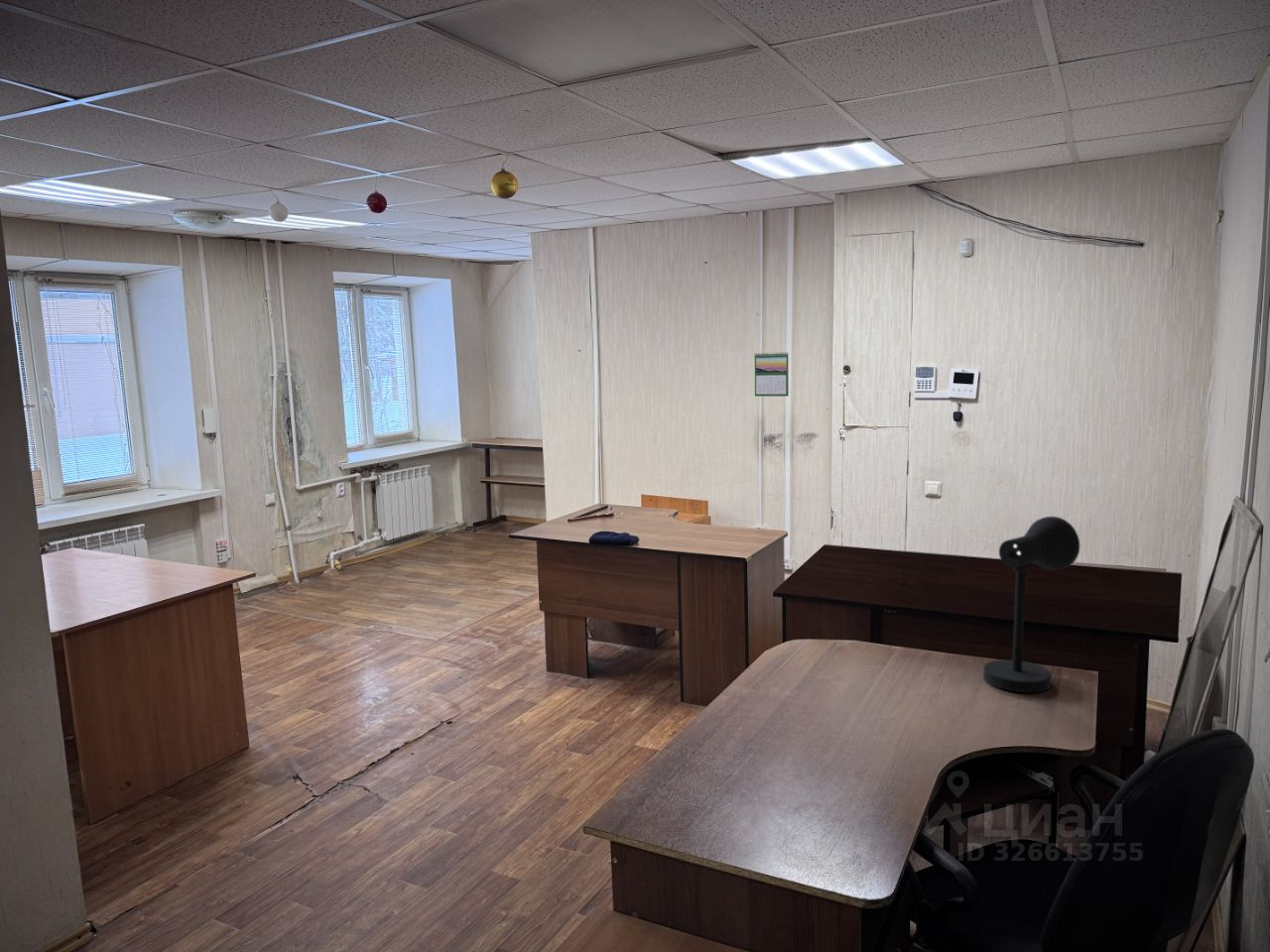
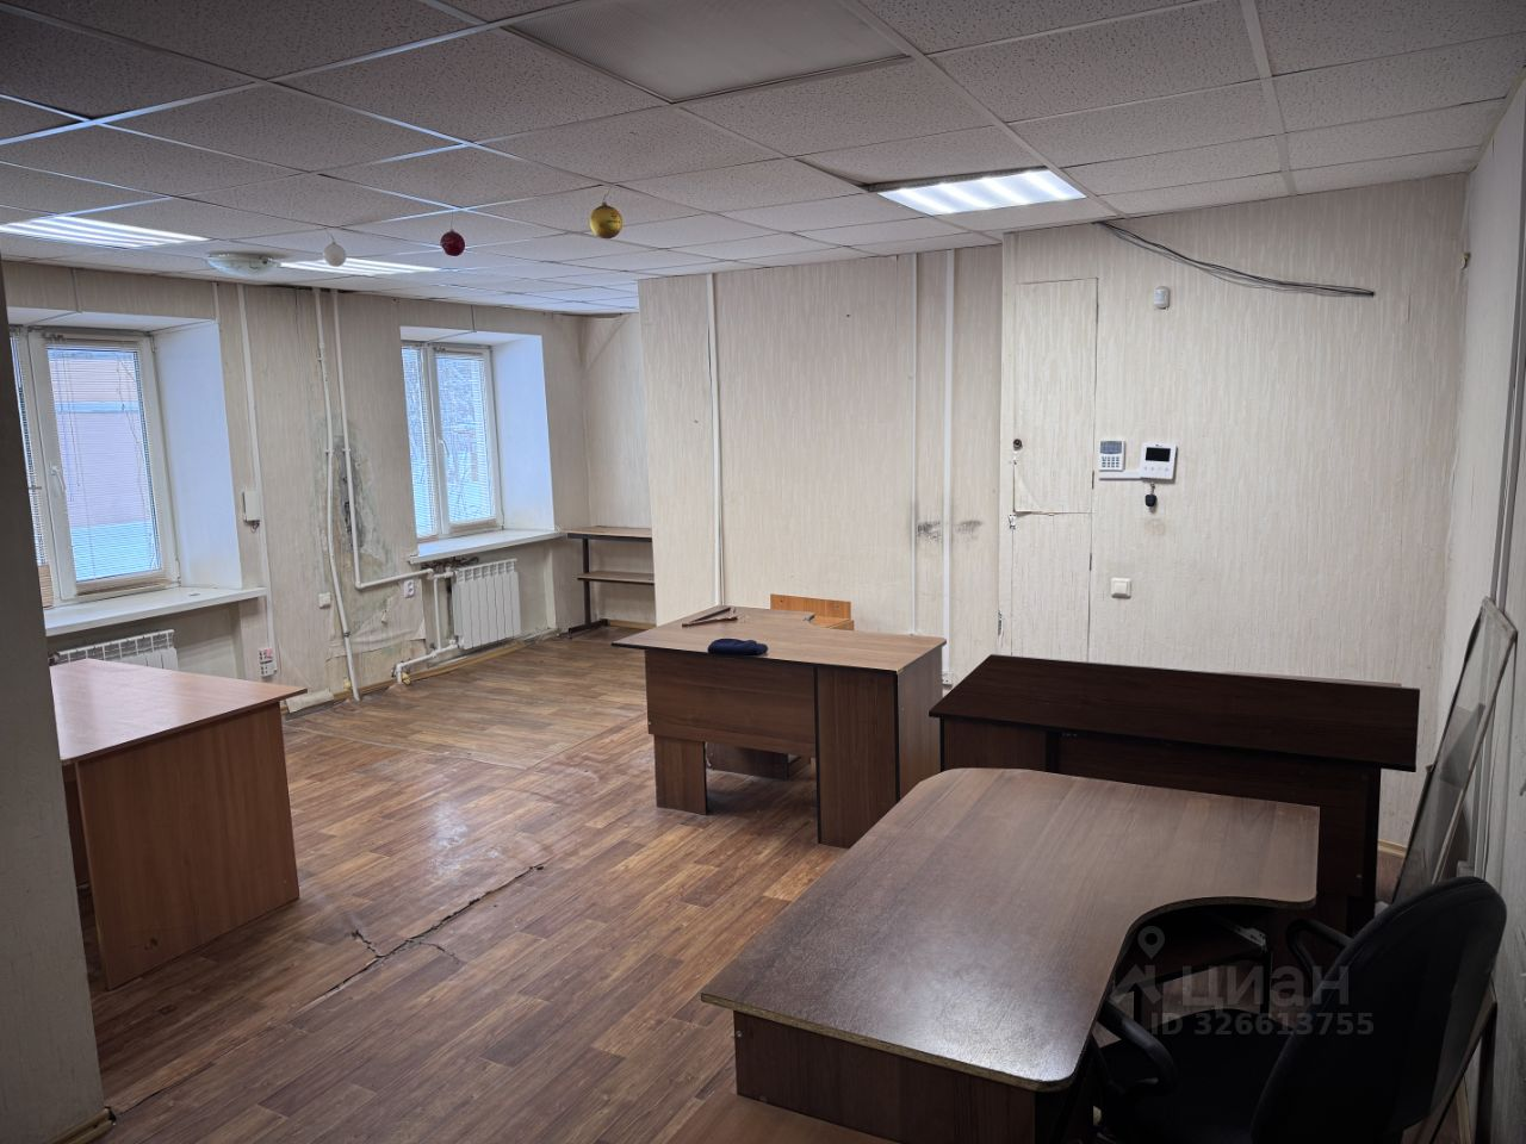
- calendar (771, 374)
- desk lamp (1024, 600)
